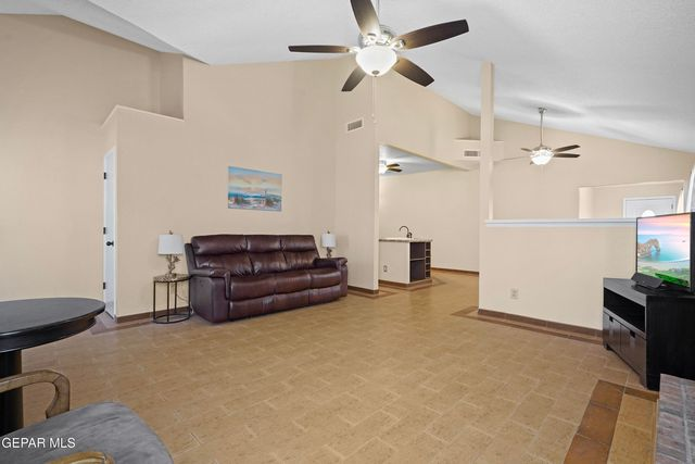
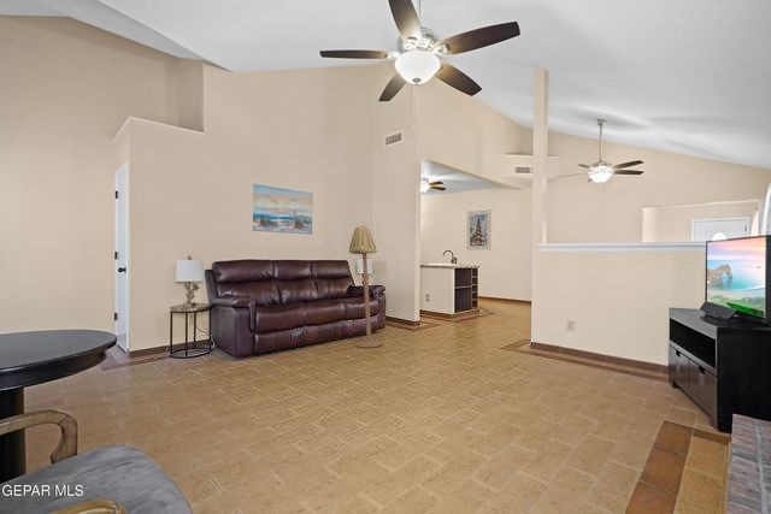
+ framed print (478, 230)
+ floor lamp (364, 284)
